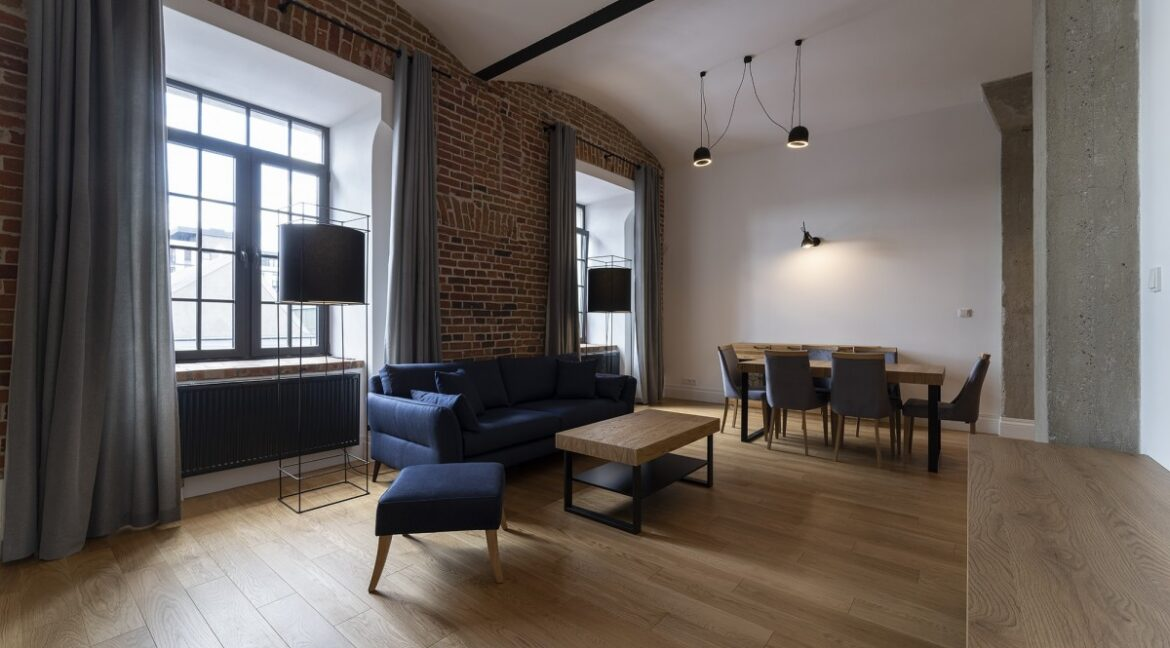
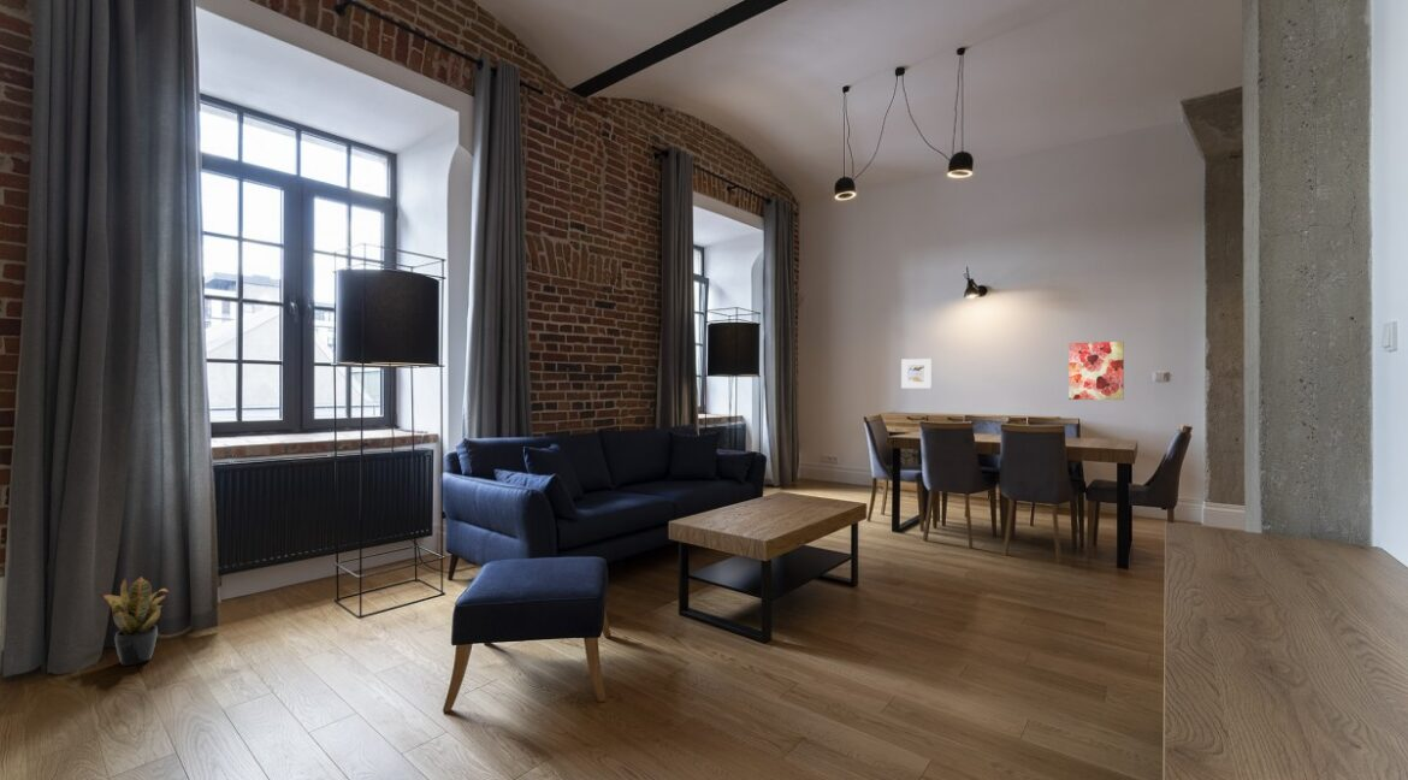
+ potted plant (140, 616)
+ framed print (916, 373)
+ wall art (1095, 371)
